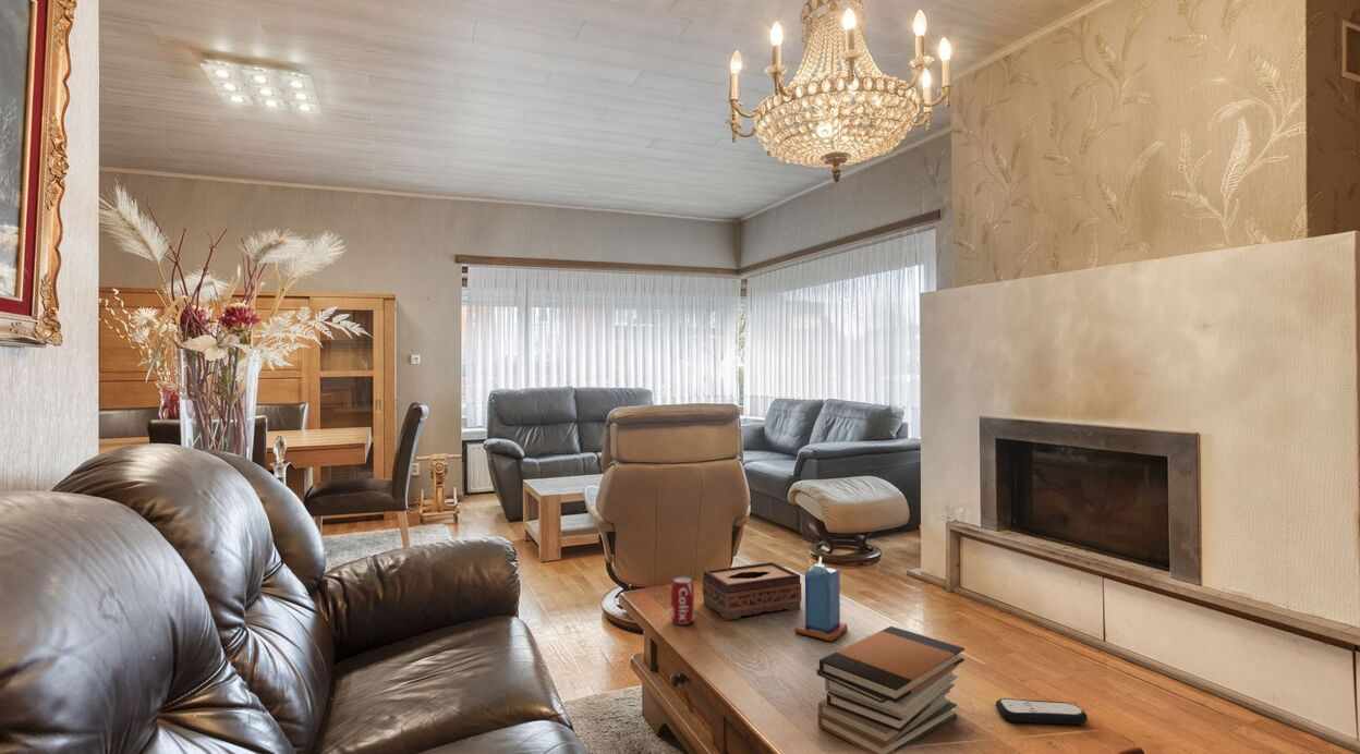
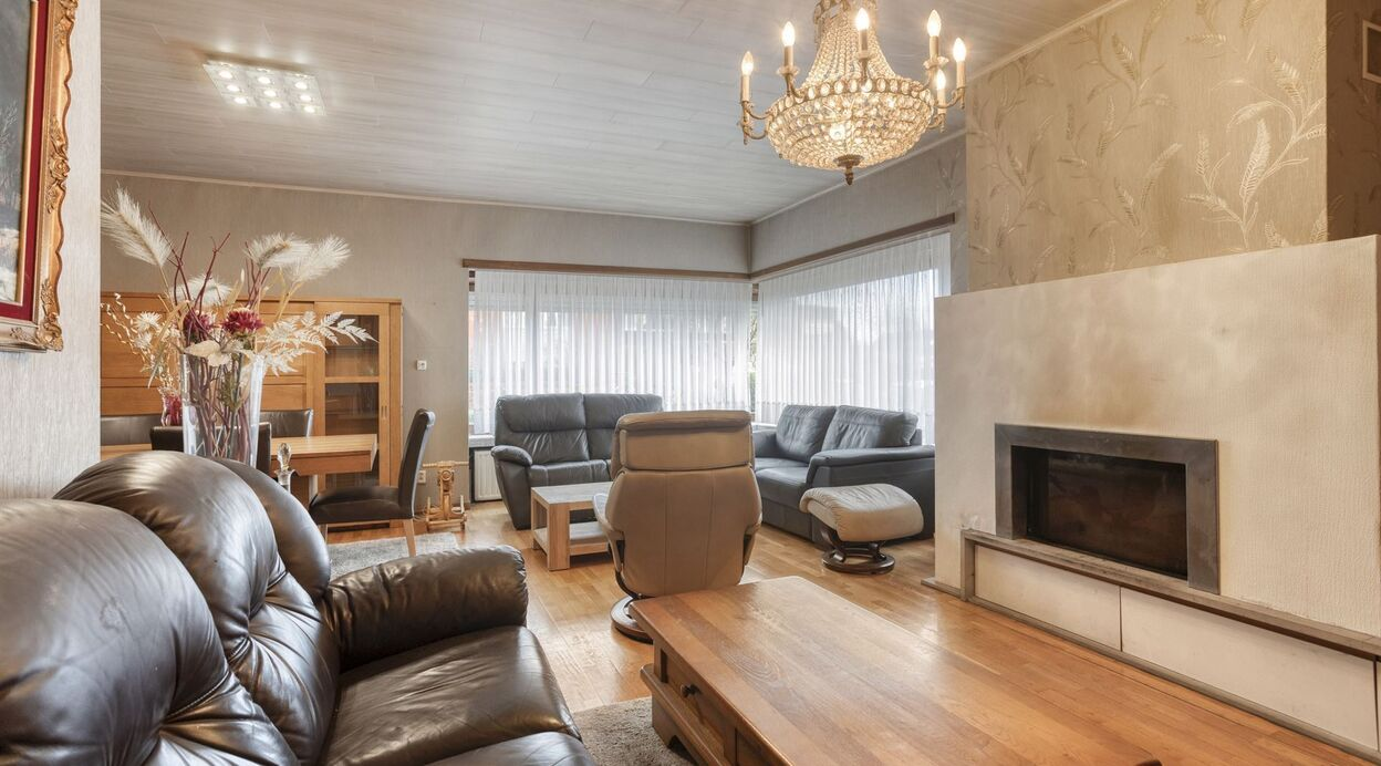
- candle (821, 595)
- tissue box (751, 588)
- book stack (891, 686)
- beverage can (682, 600)
- remote control (1041, 710)
